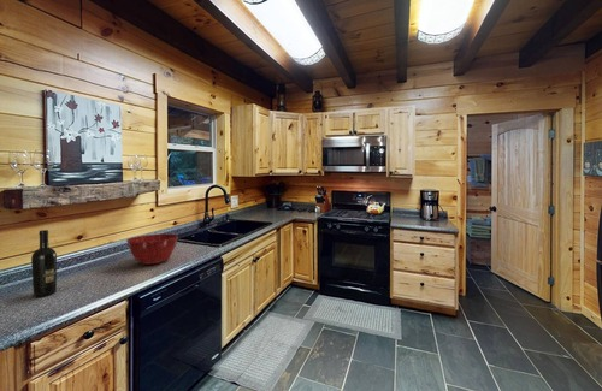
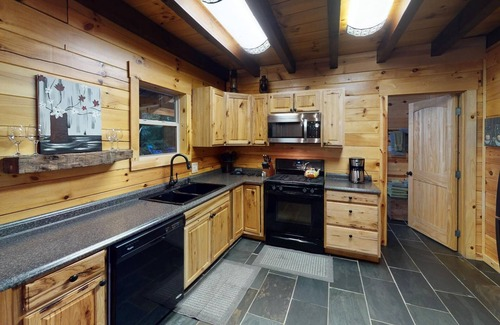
- mixing bowl (153, 249)
- wine bottle (43, 261)
